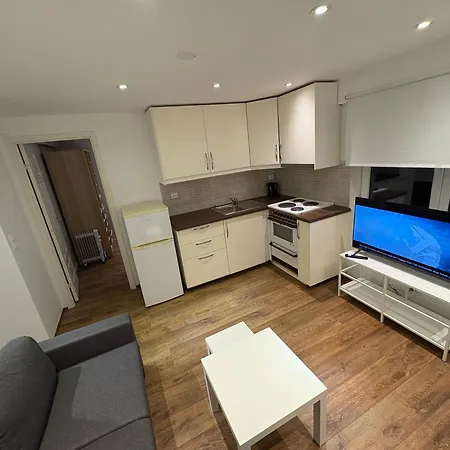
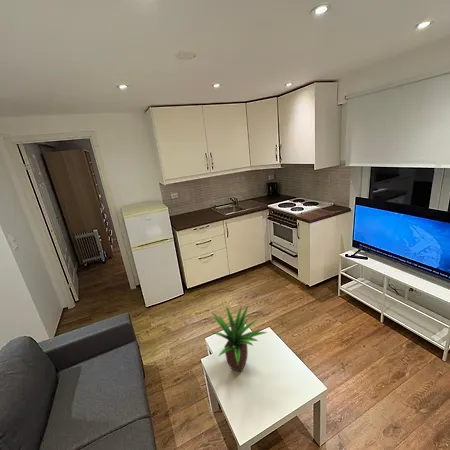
+ potted plant (236, 342)
